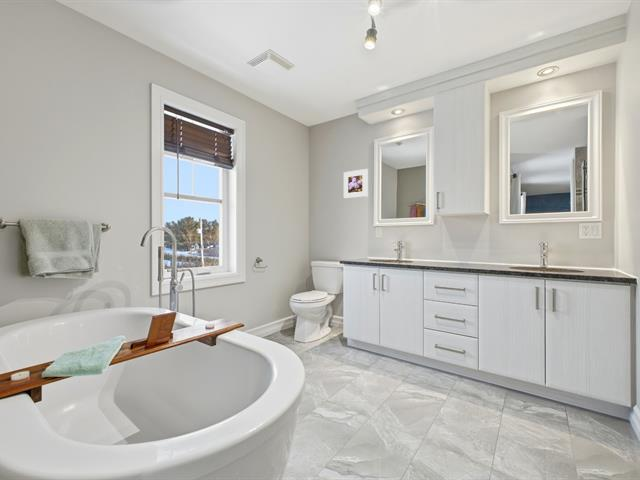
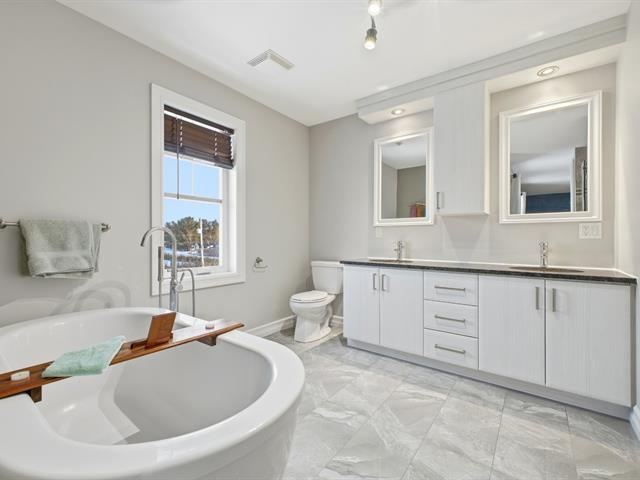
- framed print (355, 184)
